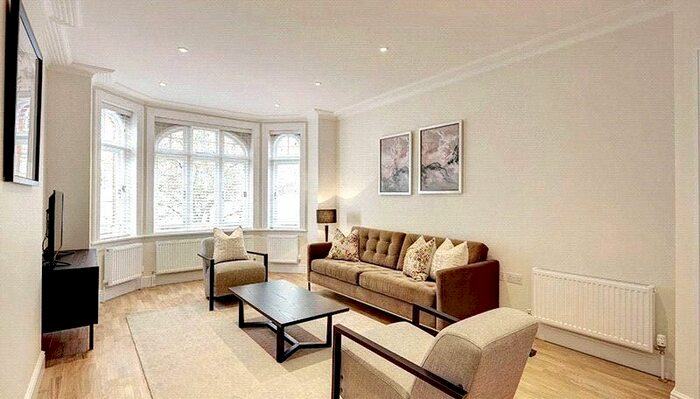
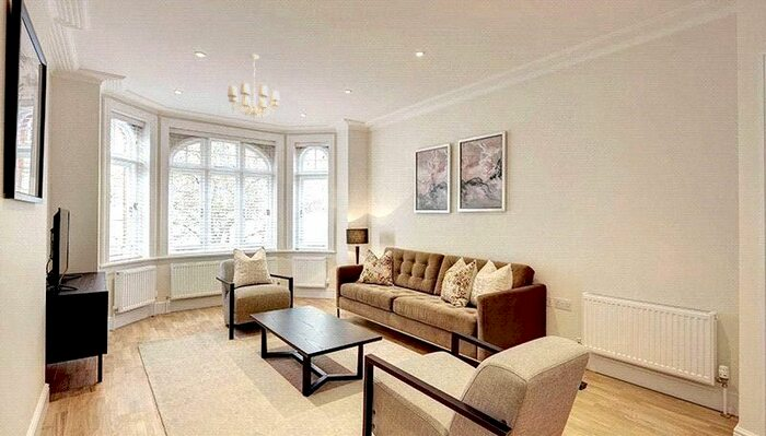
+ chandelier (254, 89)
